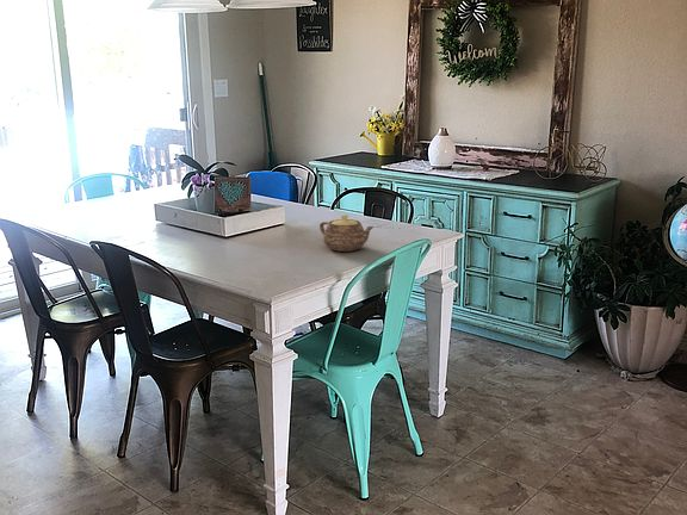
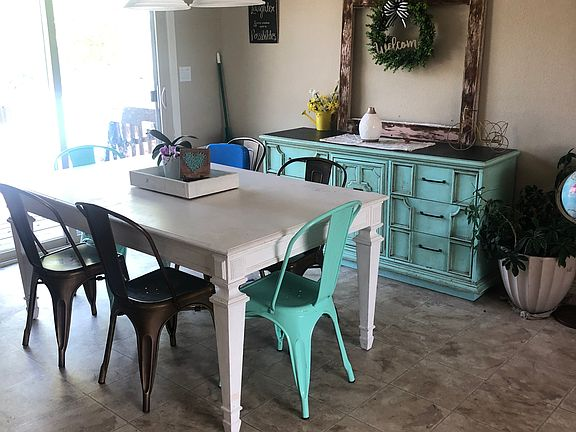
- teapot (346, 231)
